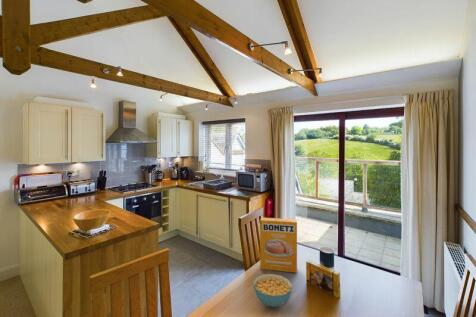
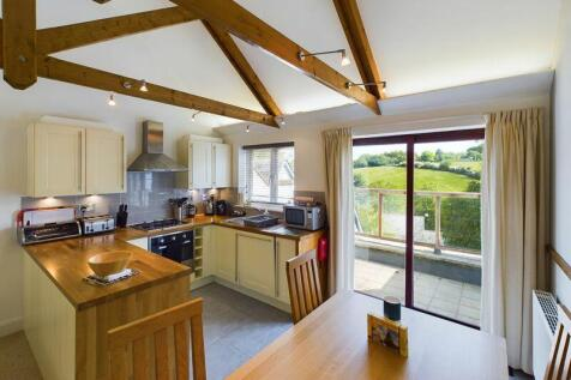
- cereal bowl (272, 293)
- cereal box (278, 244)
